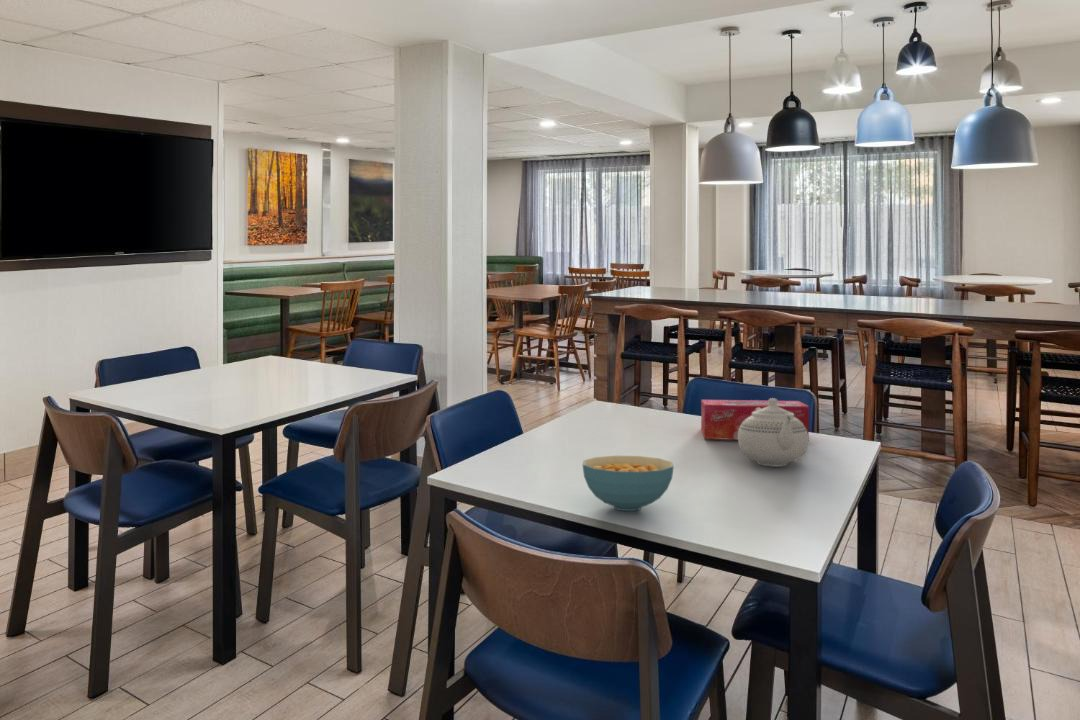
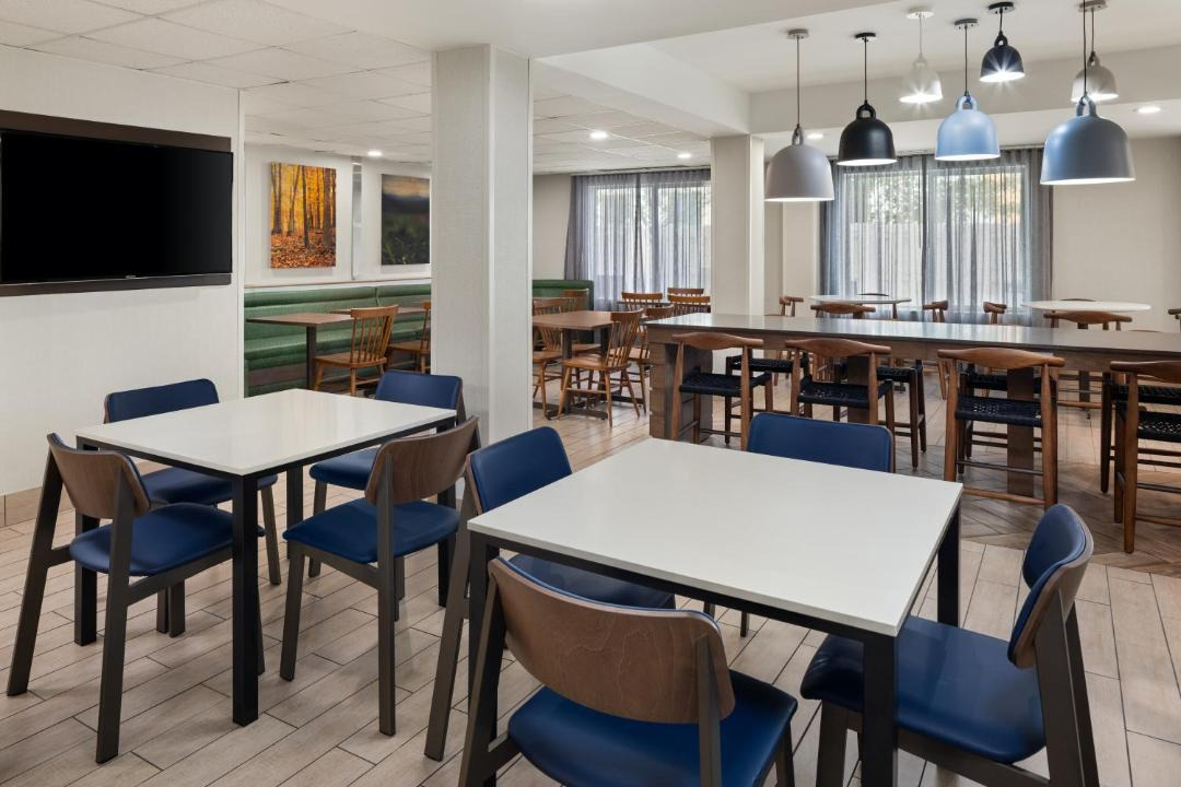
- cereal bowl (627, 485)
- teapot (771, 431)
- tissue box (751, 415)
